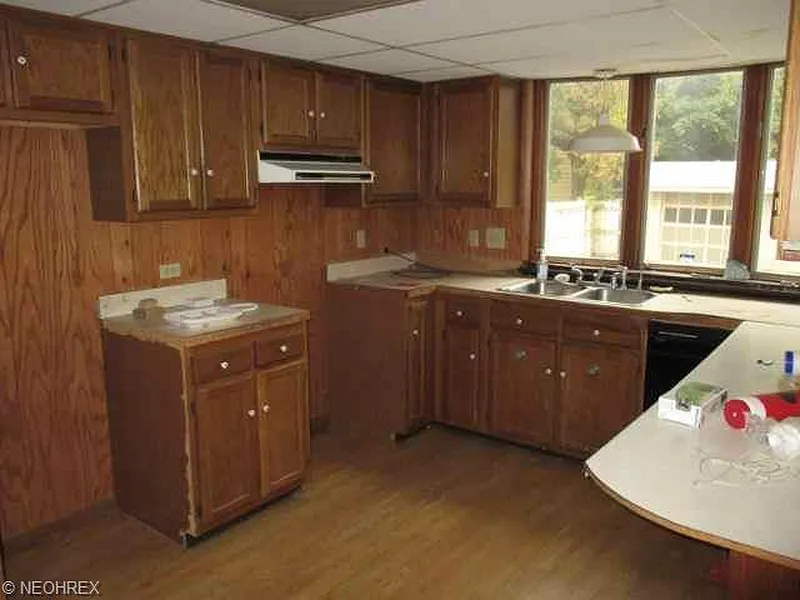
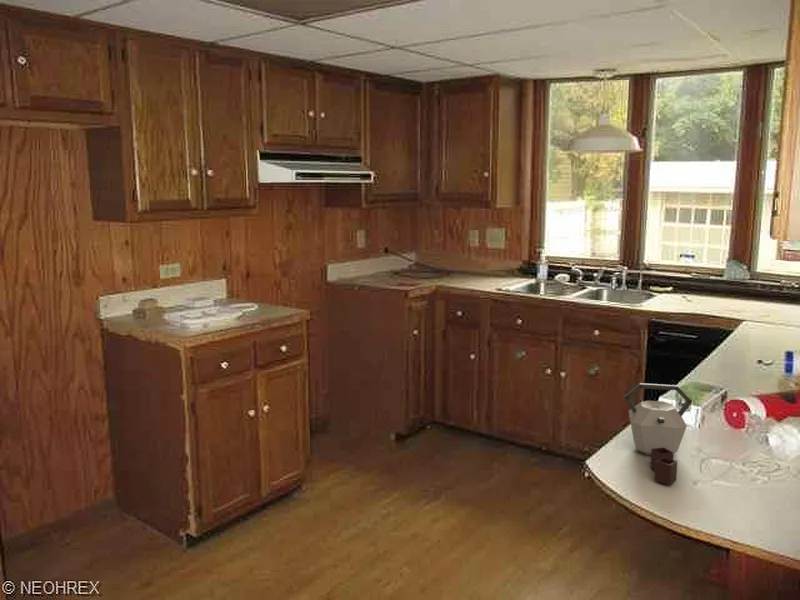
+ kettle (660, 427)
